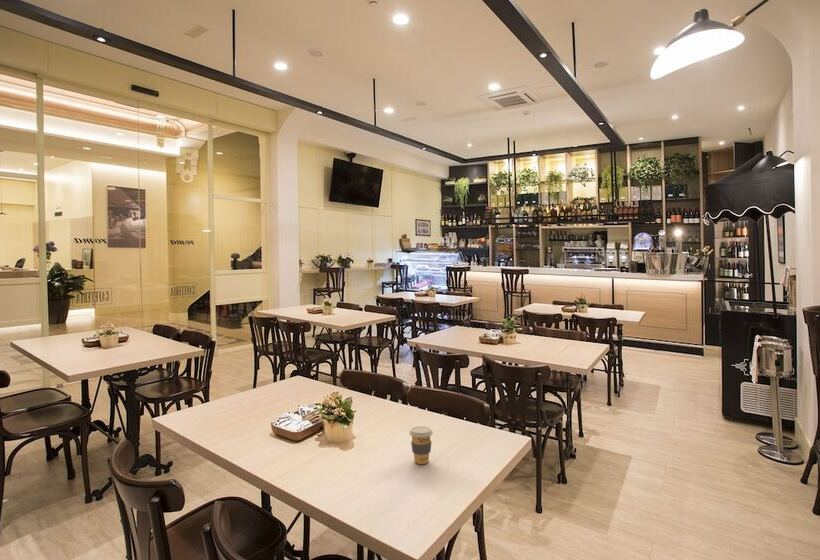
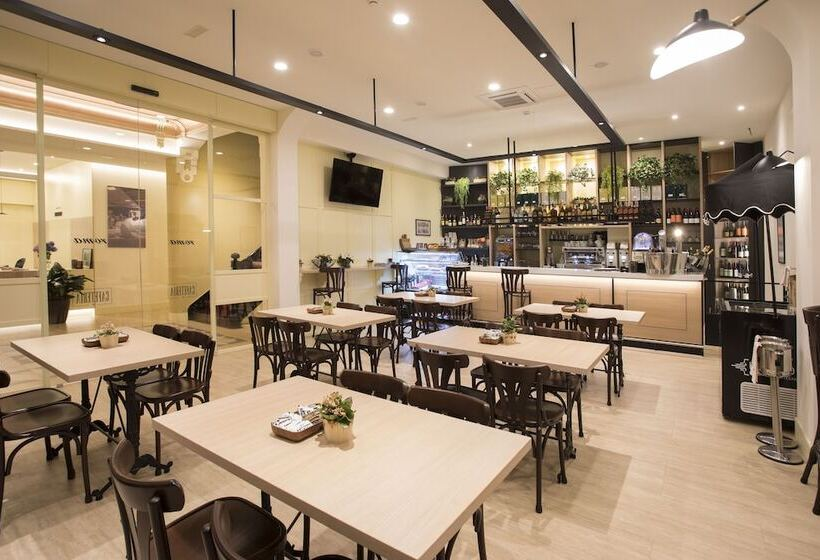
- coffee cup (421, 445)
